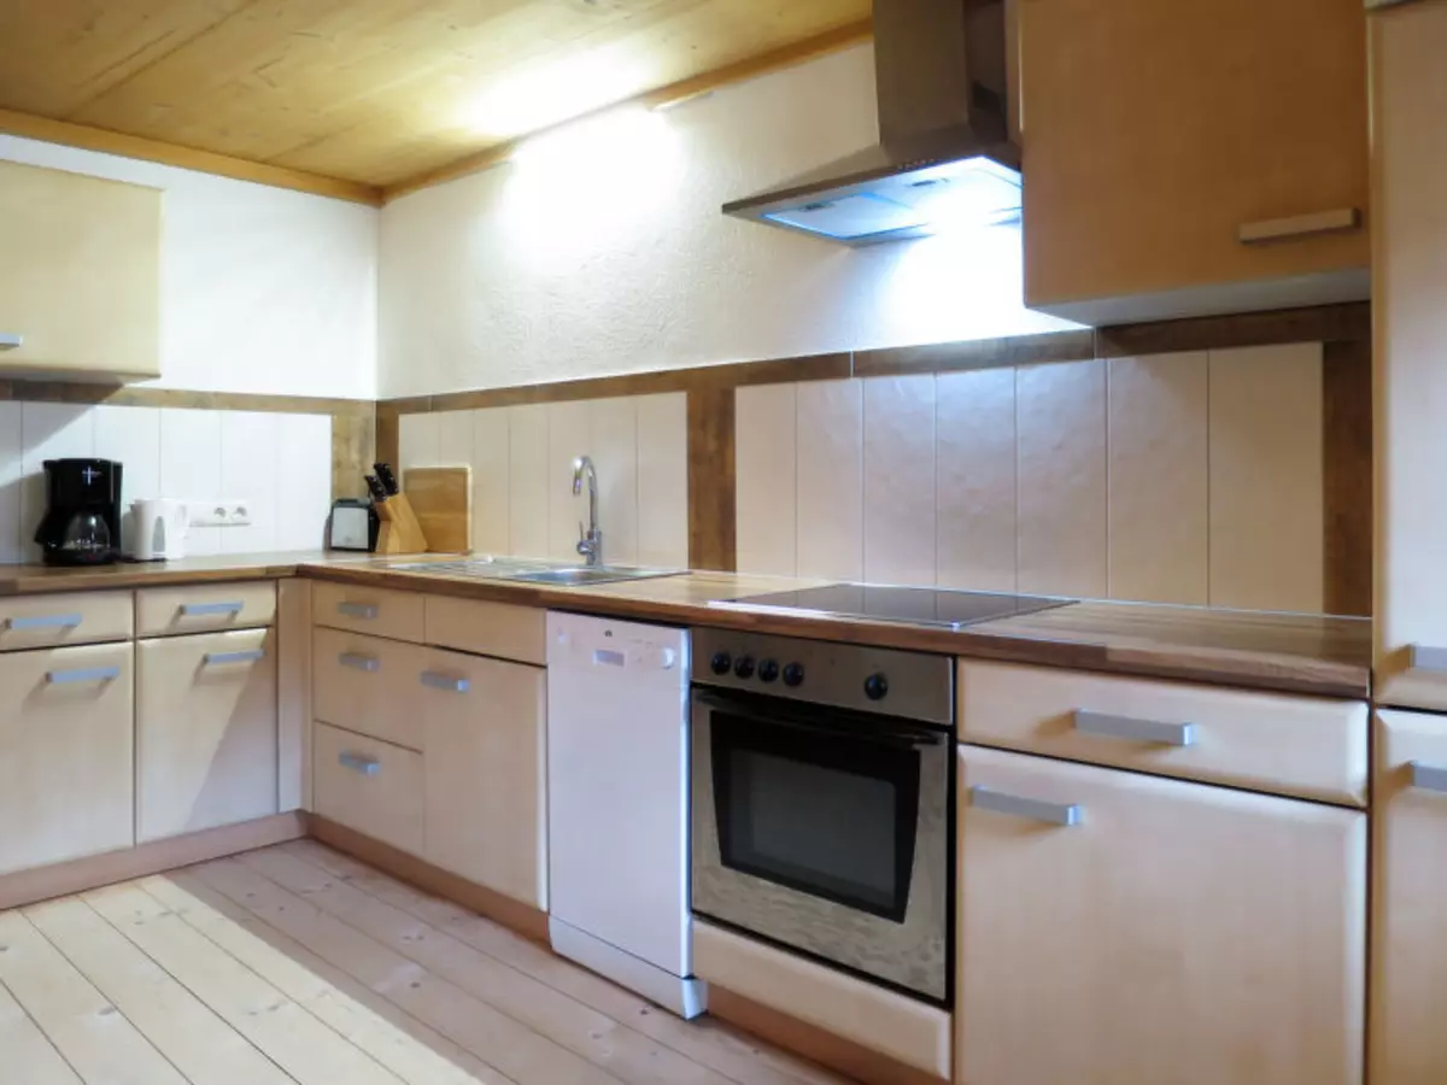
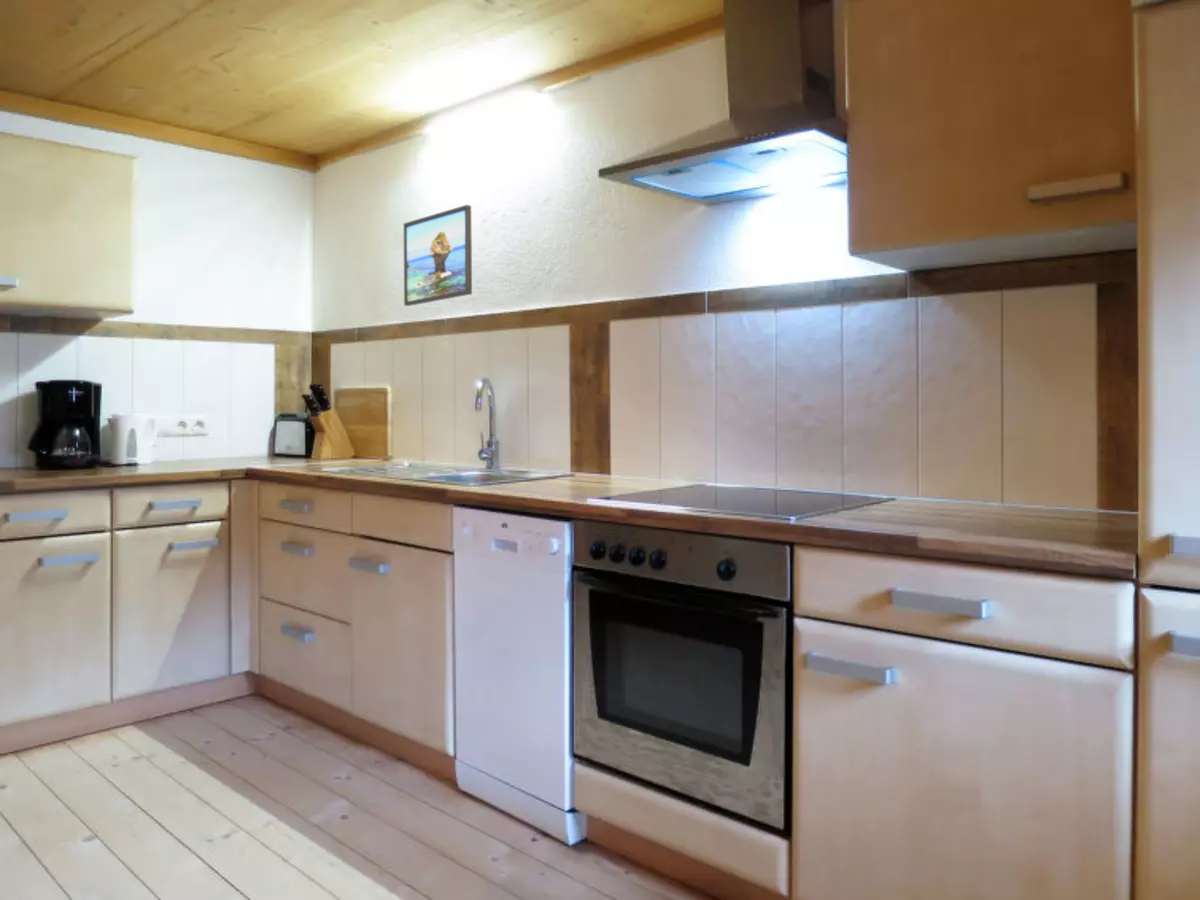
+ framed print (436, 257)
